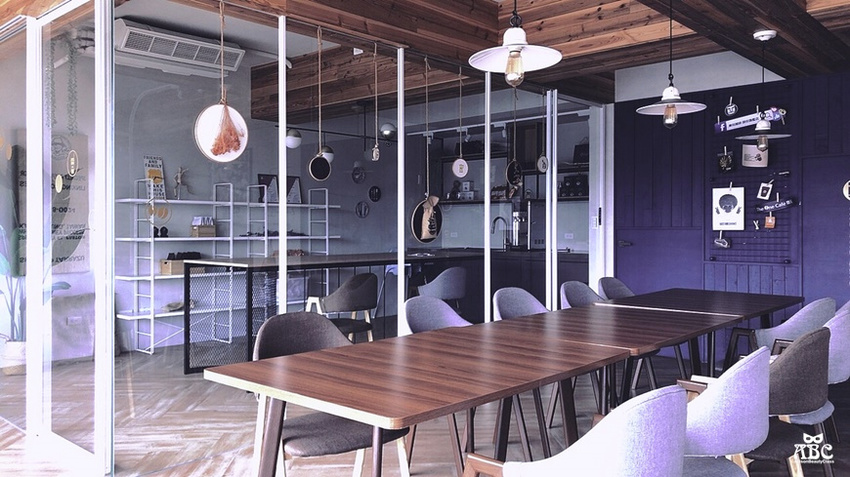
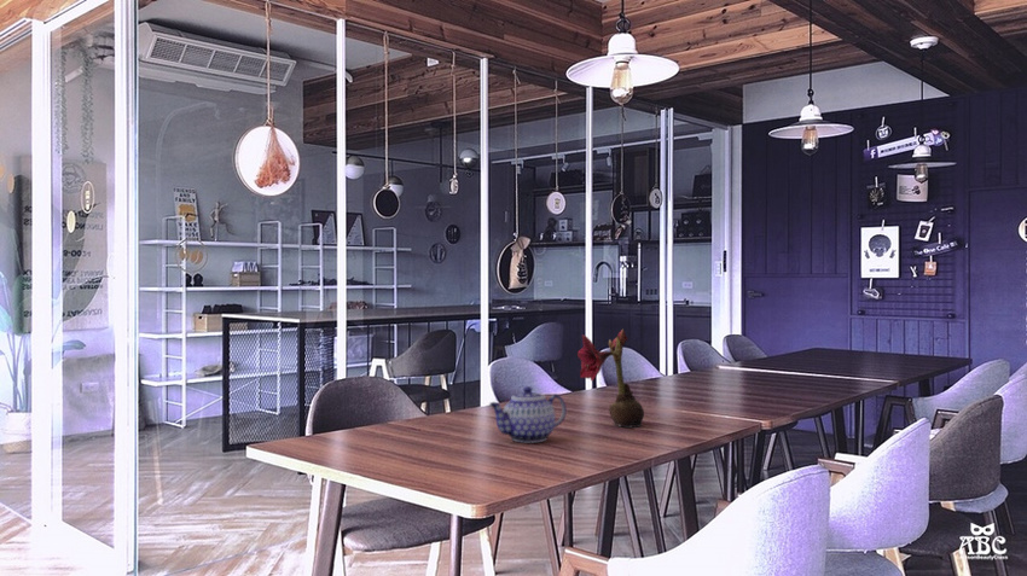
+ flower (616, 376)
+ teapot (528, 413)
